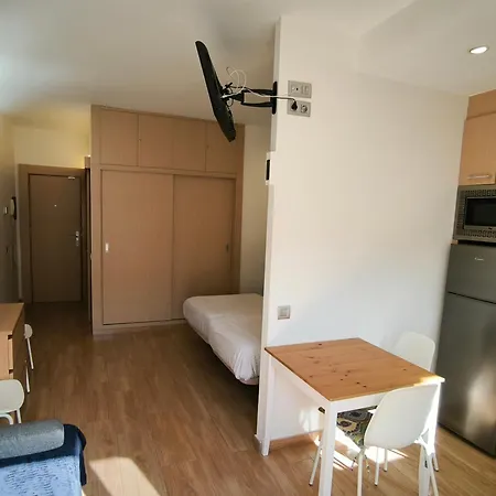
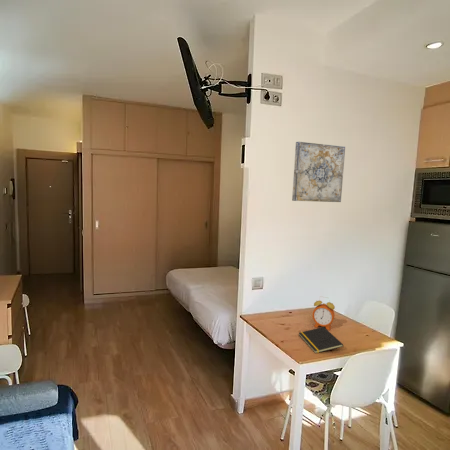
+ wall art (319, 173)
+ notepad (319, 339)
+ alarm clock (323, 312)
